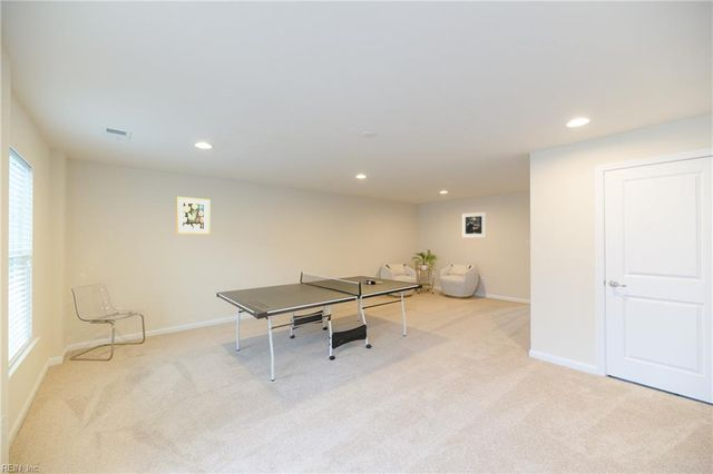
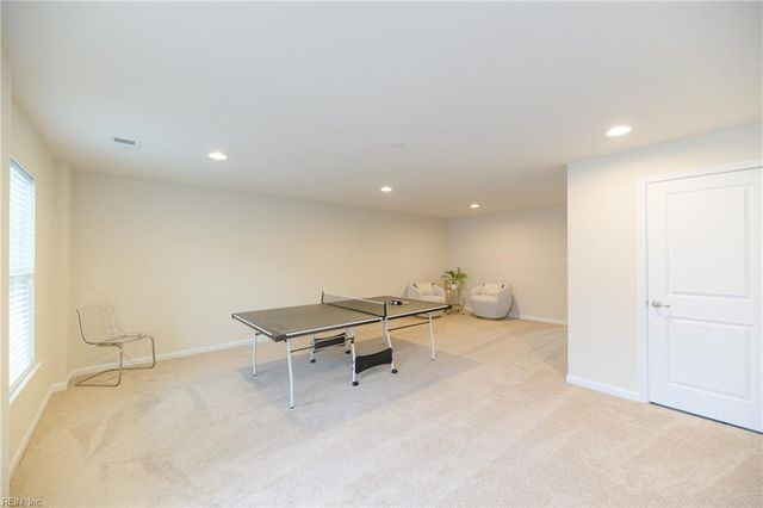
- wall art (193, 216)
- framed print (473, 225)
